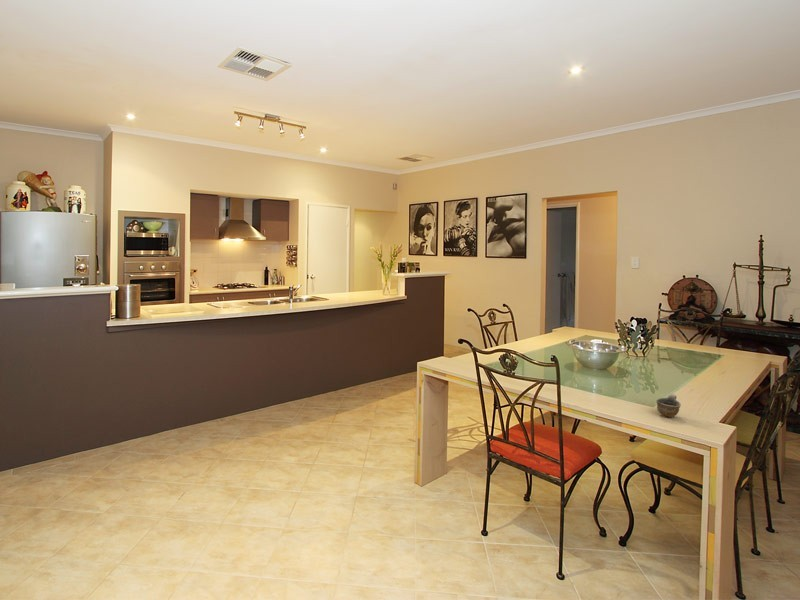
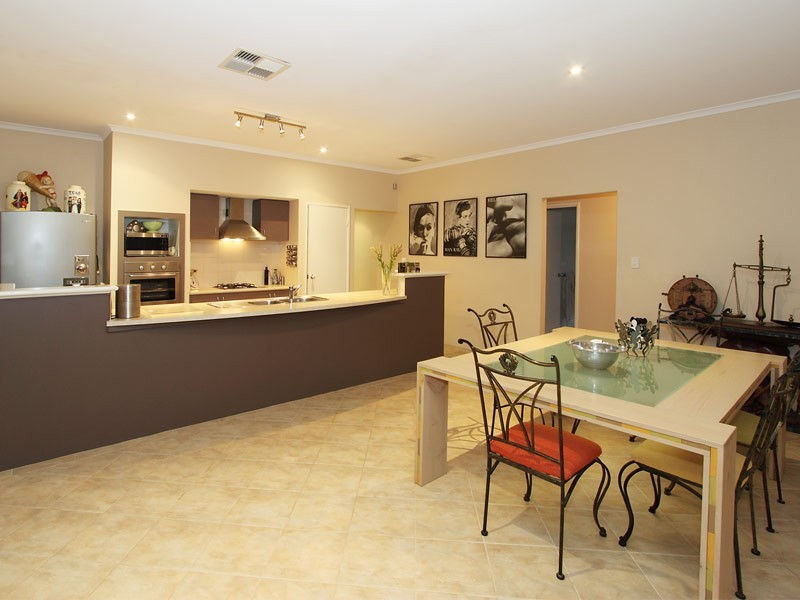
- cup (669, 405)
